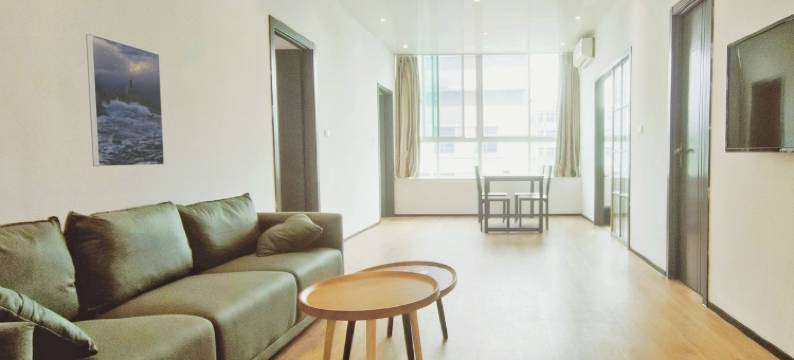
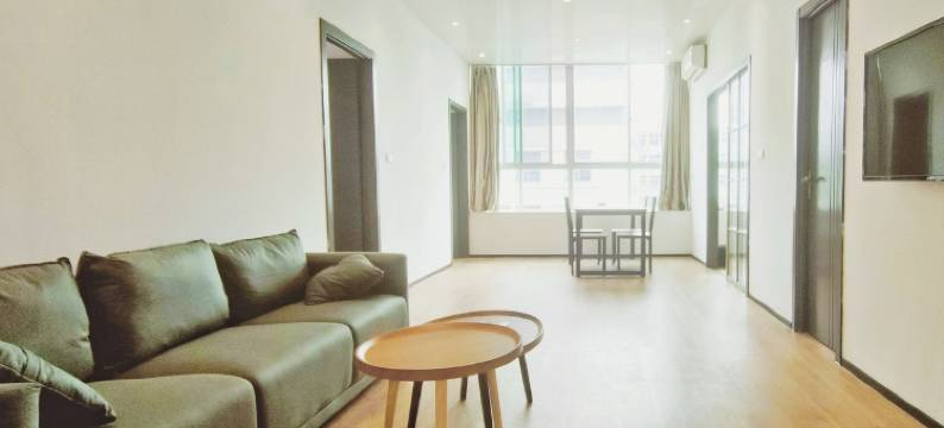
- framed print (128, 105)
